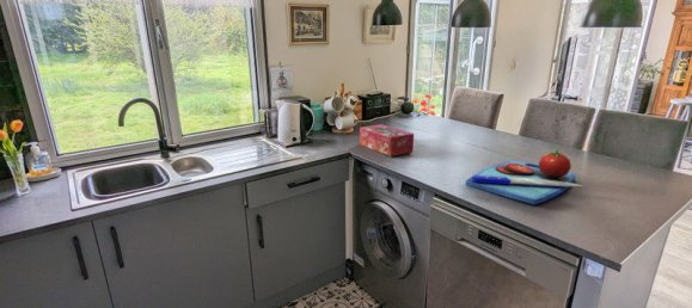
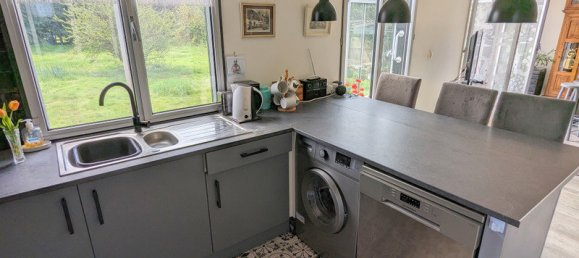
- tissue box (385, 138)
- chopping board (531, 165)
